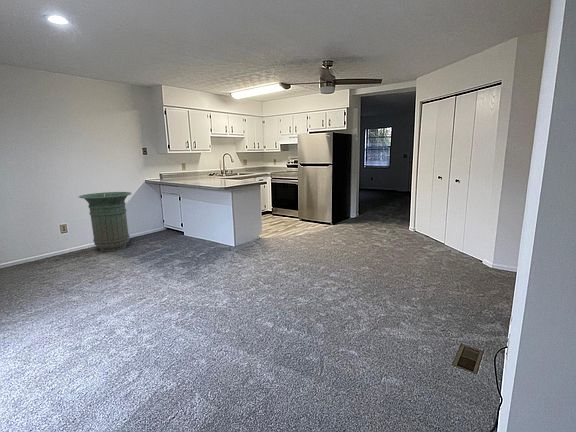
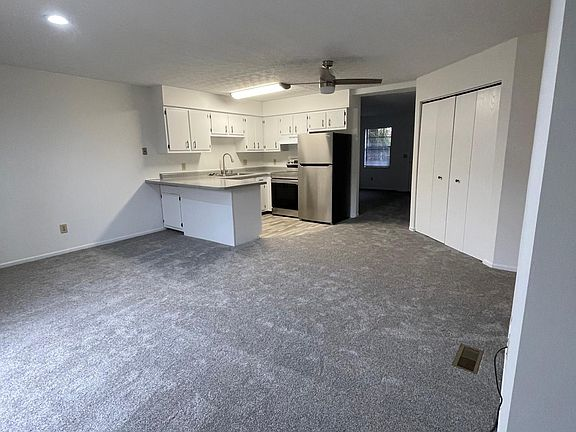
- trash can (109, 221)
